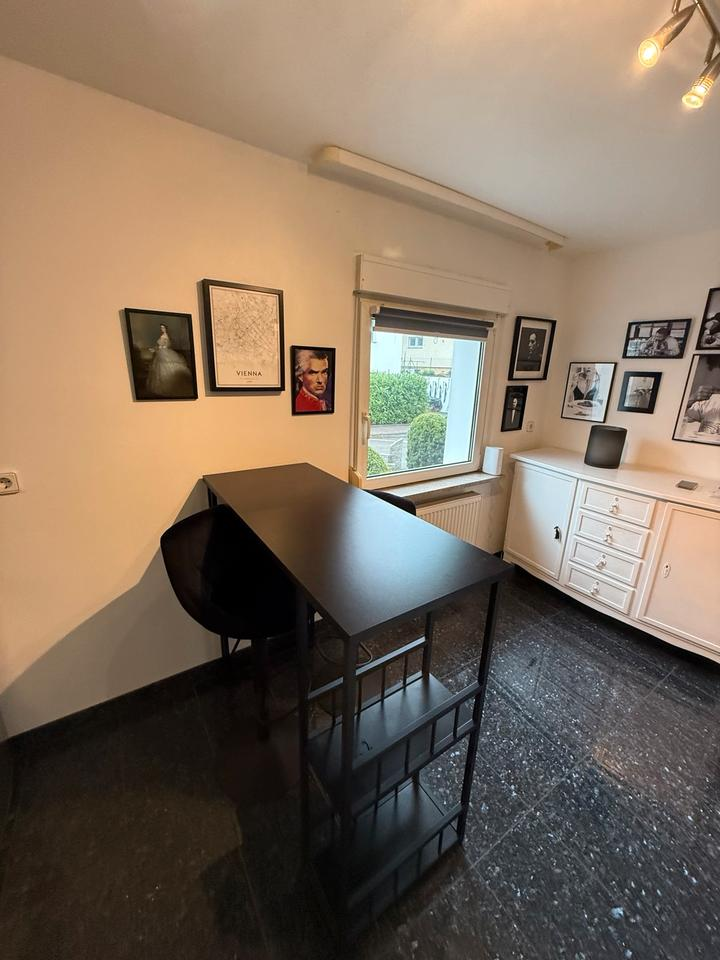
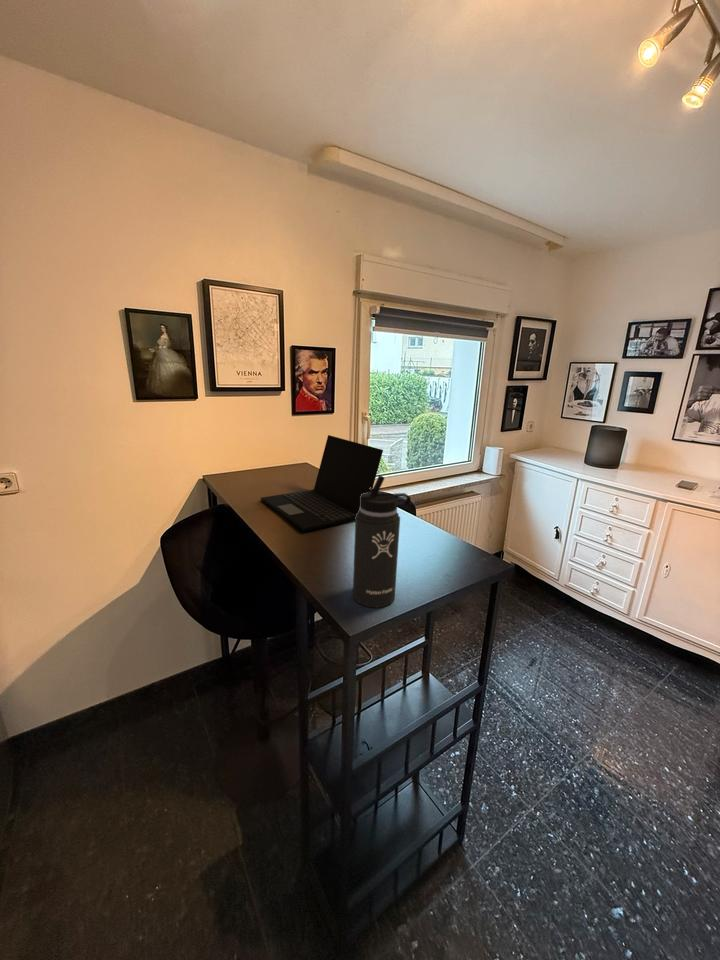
+ laptop (318, 476)
+ thermos bottle (381, 537)
